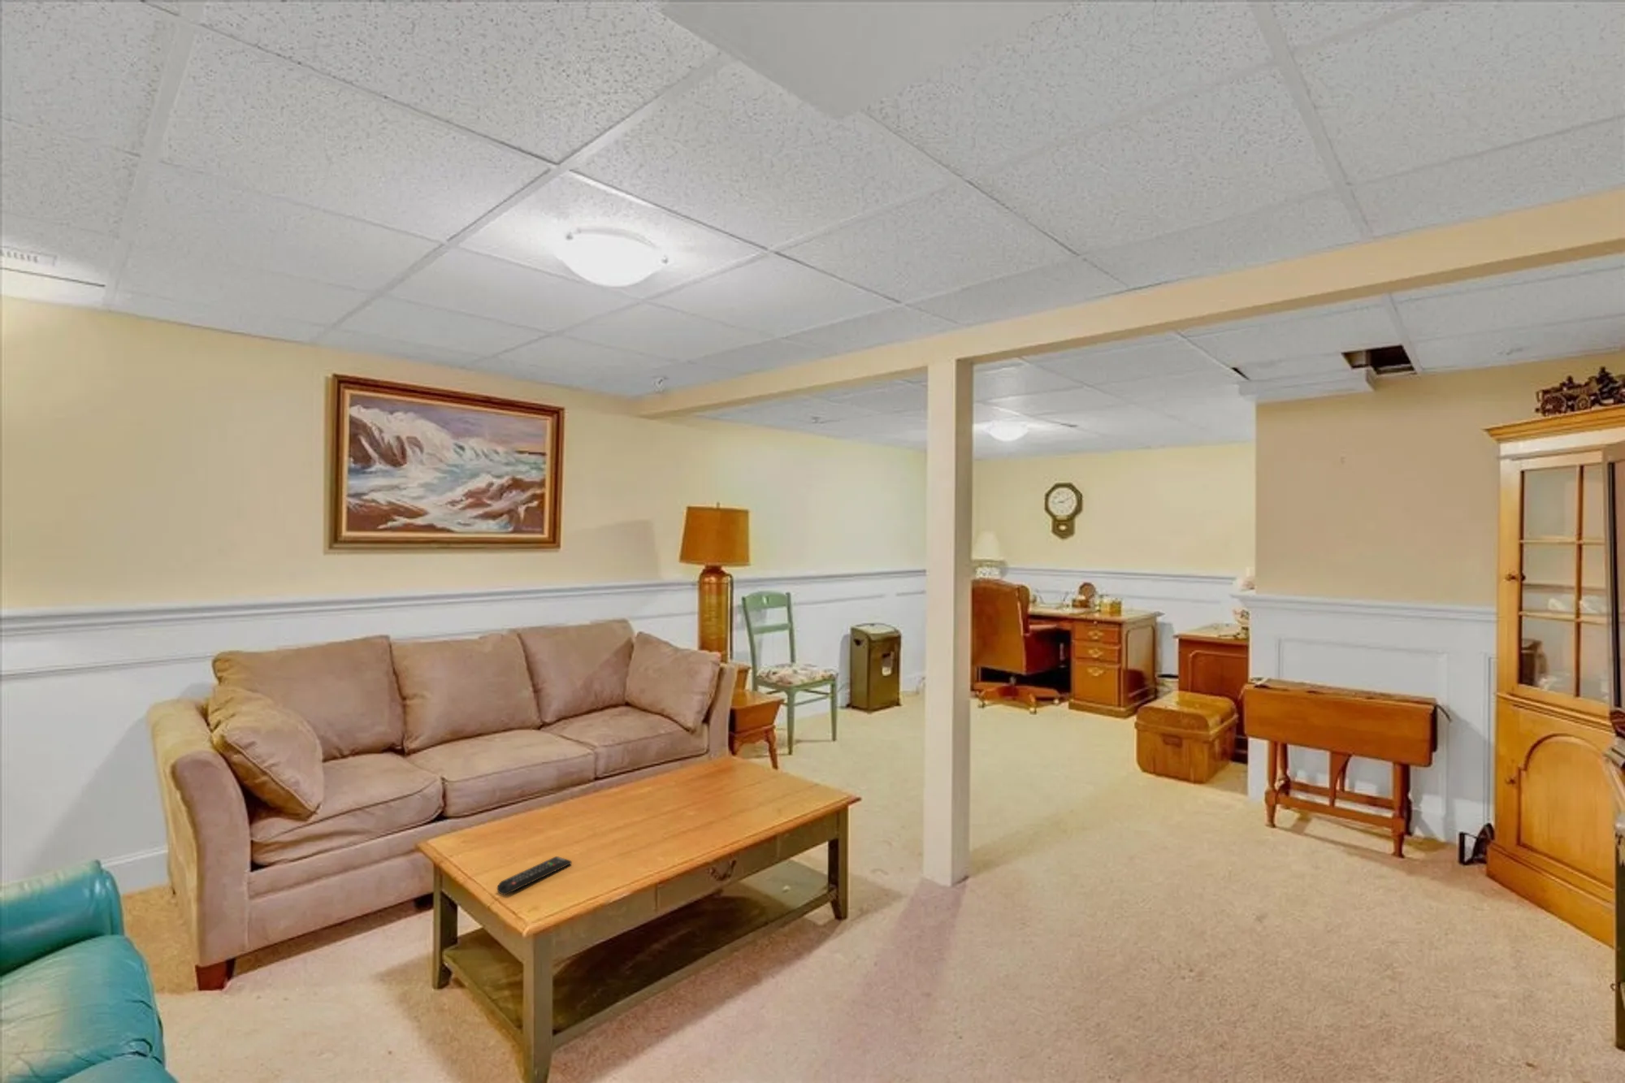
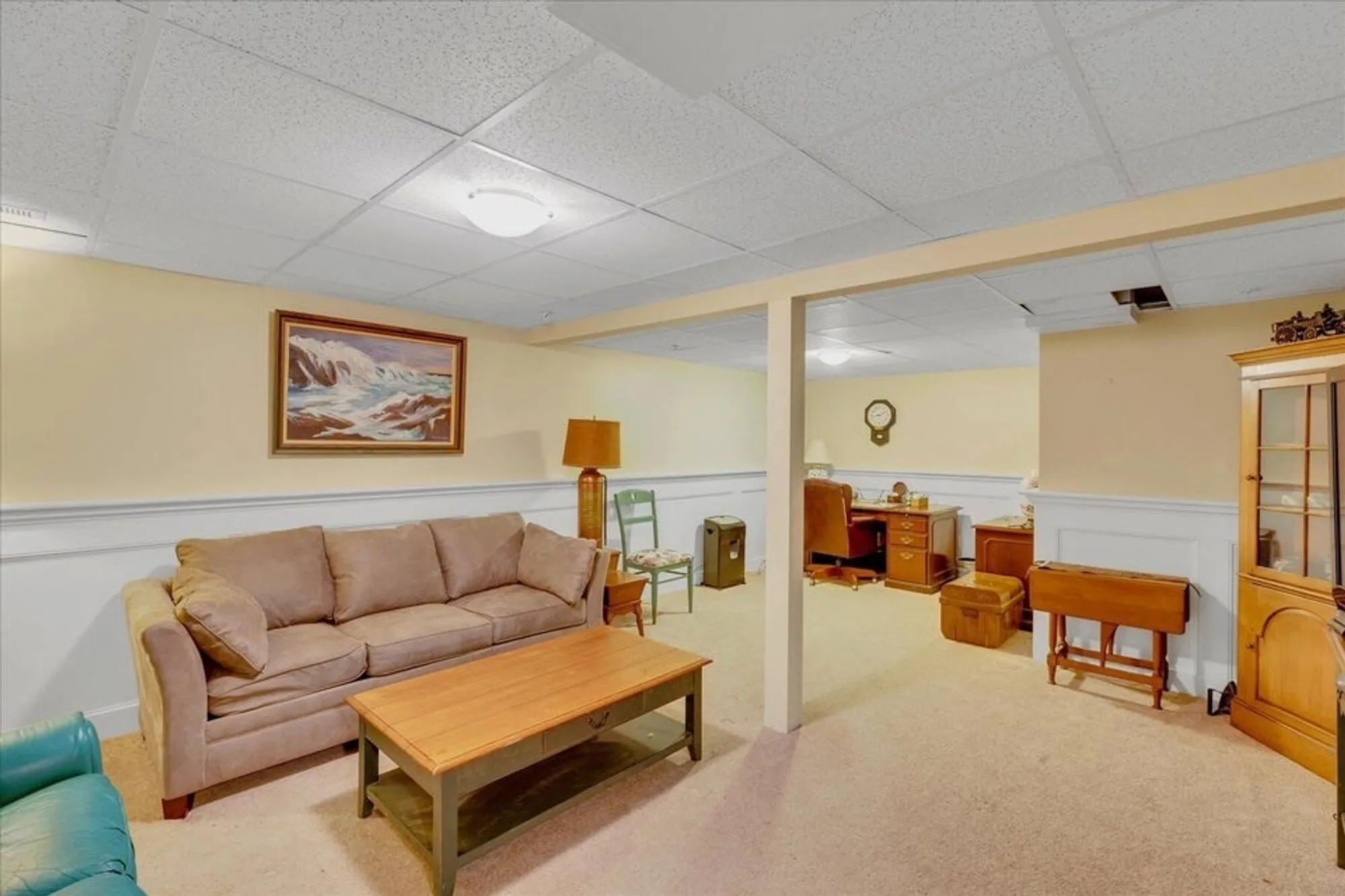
- remote control (535, 874)
